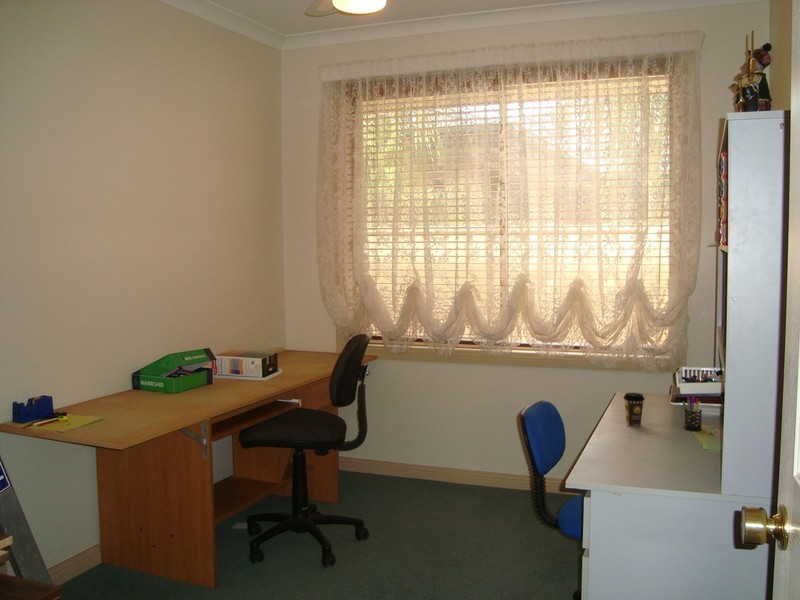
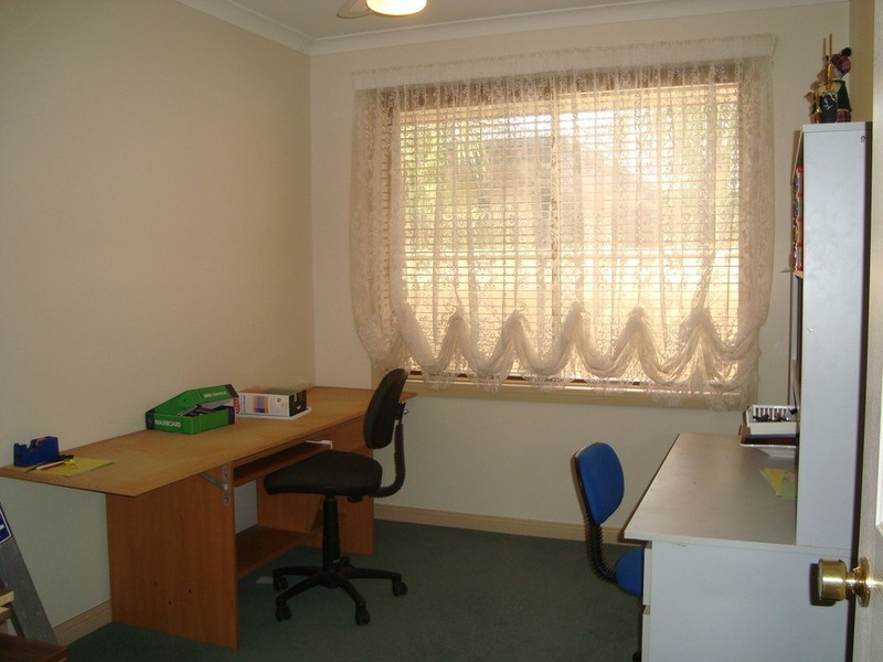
- coffee cup (633, 409)
- pen holder (690, 412)
